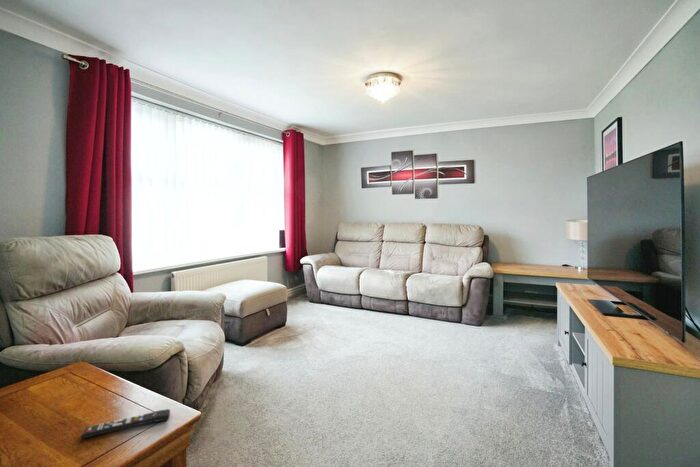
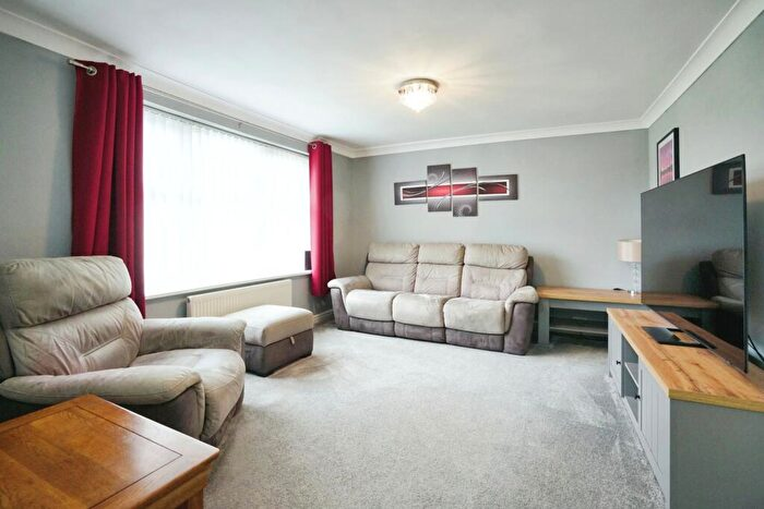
- remote control (128, 423)
